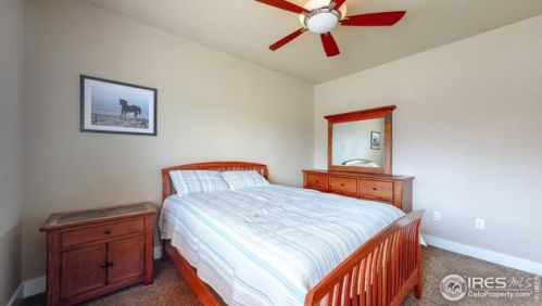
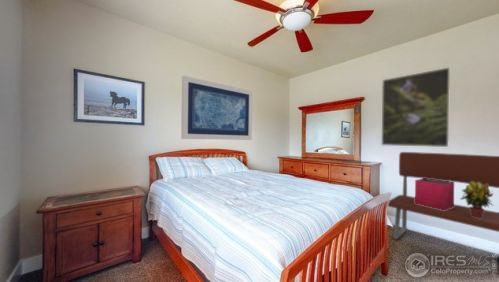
+ storage bin (434, 192)
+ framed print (412, 110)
+ bench (449, 208)
+ wall art (221, 112)
+ potted plant (476, 198)
